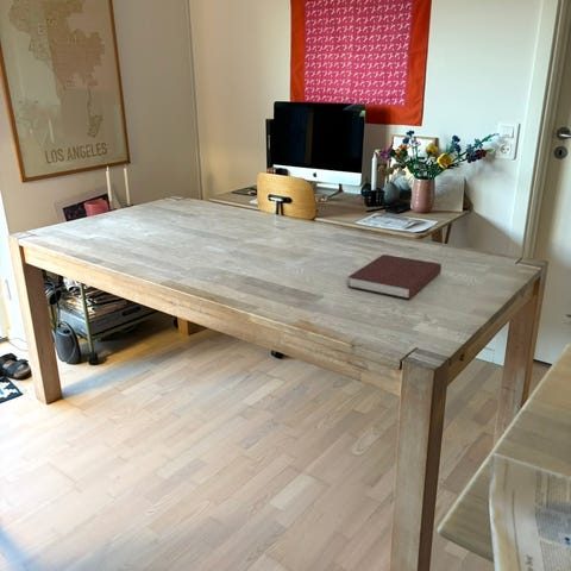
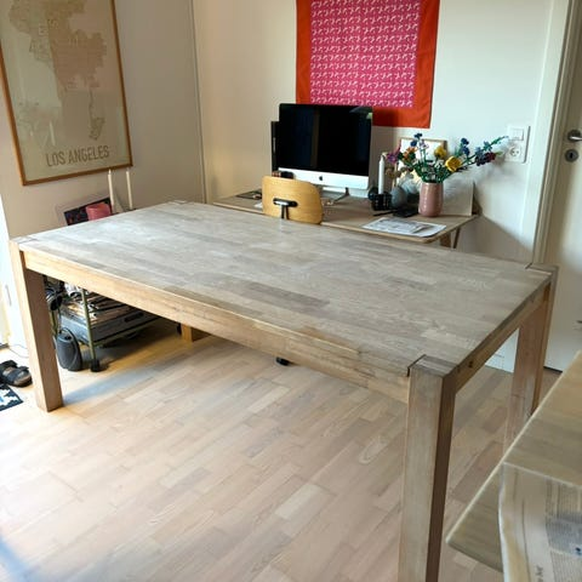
- notebook (395, 275)
